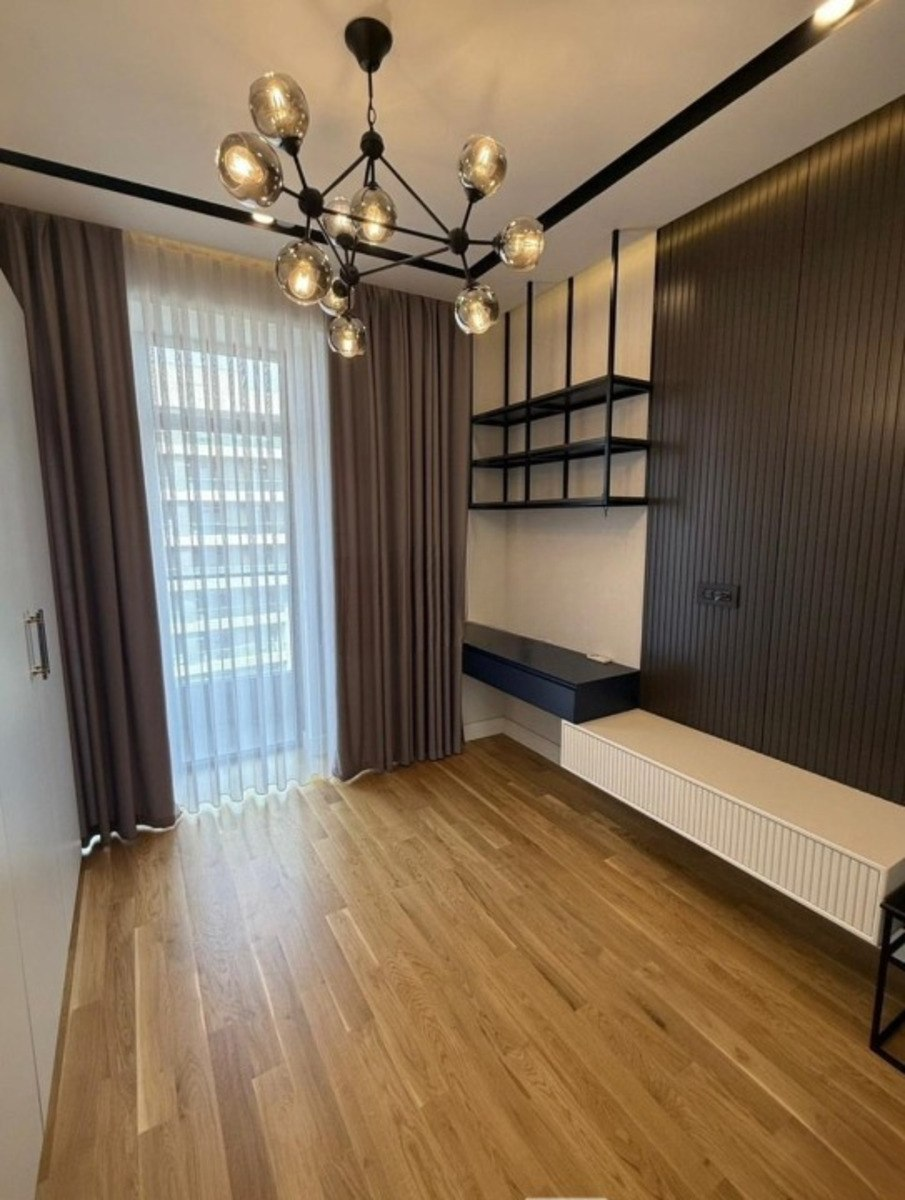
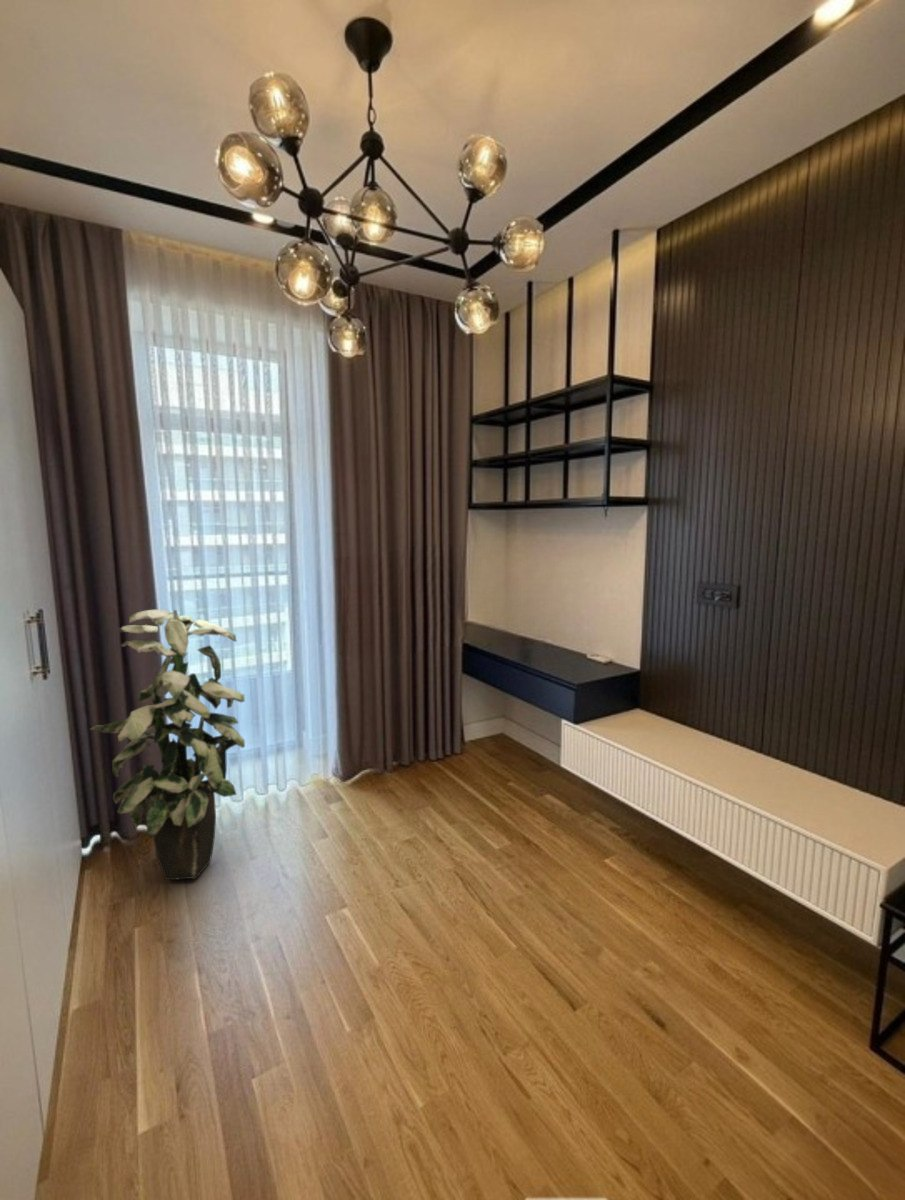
+ indoor plant (174, 740)
